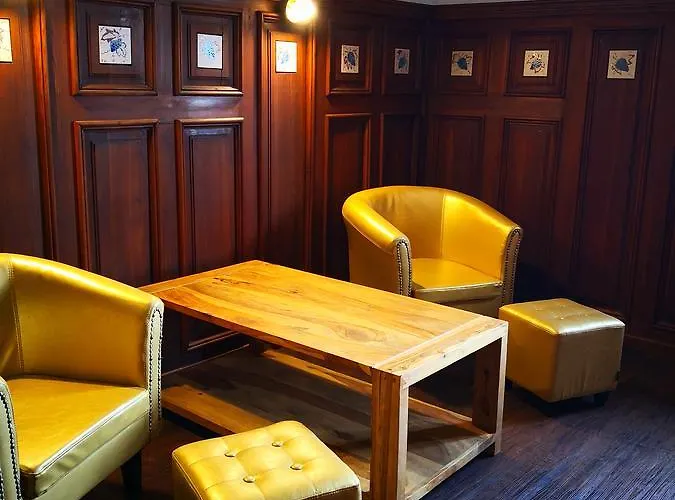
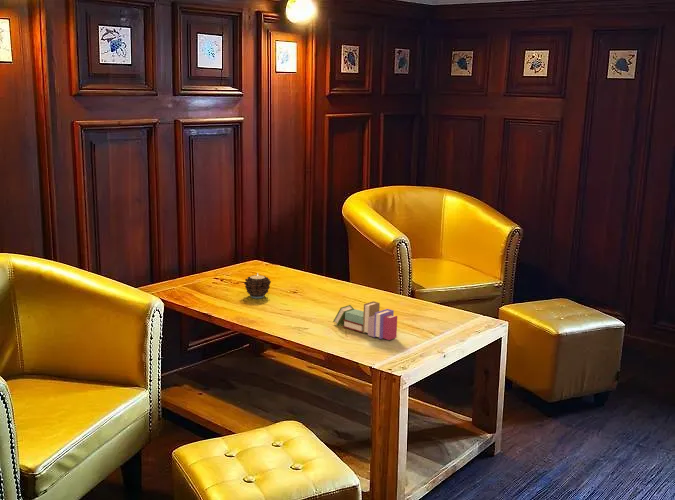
+ candle (257, 284)
+ book (365, 316)
